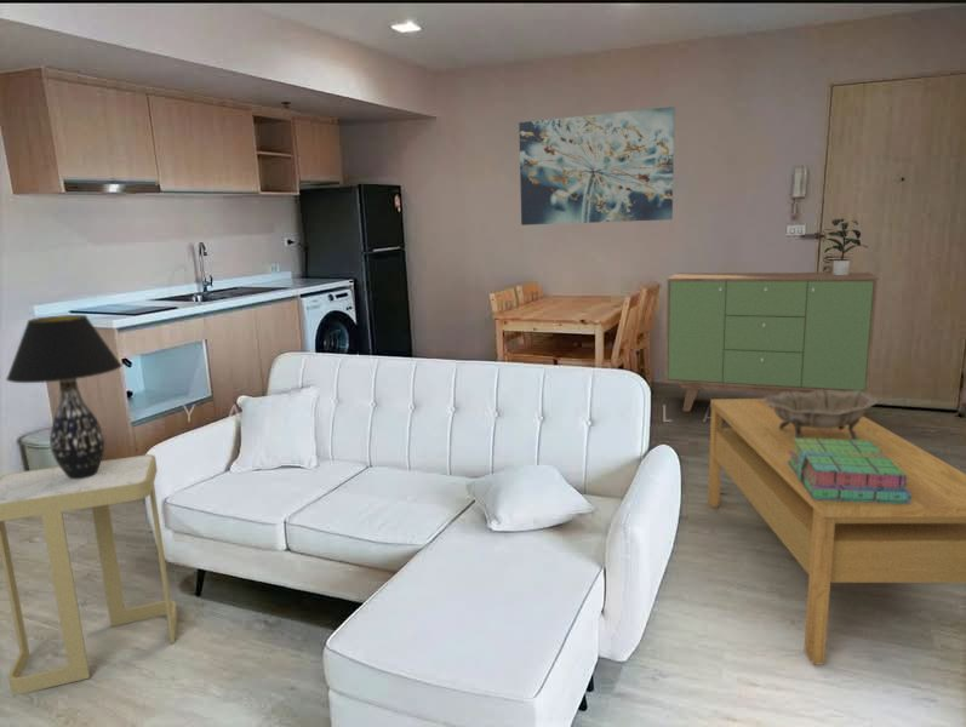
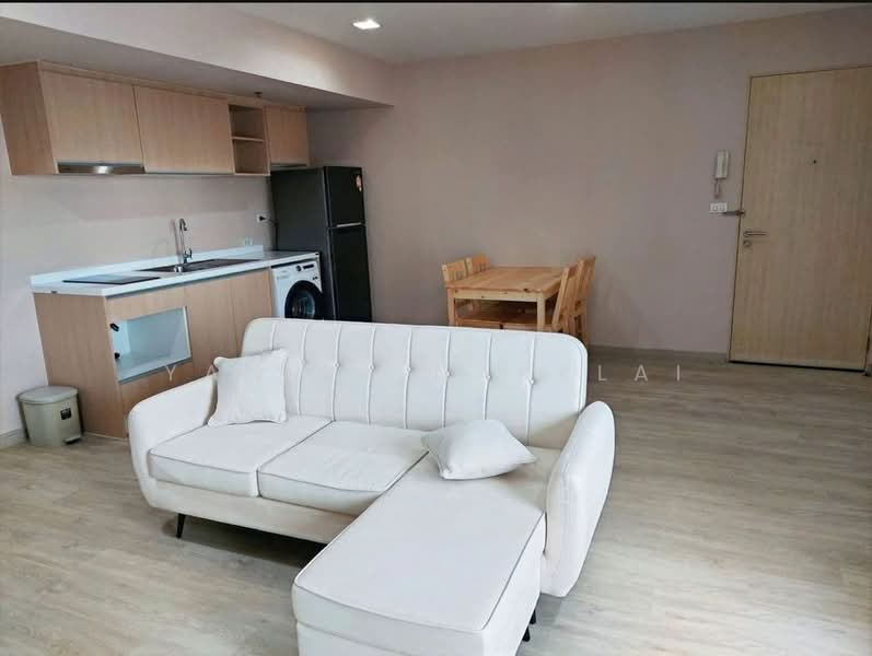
- wall art (593, 170)
- decorative bowl (818, 414)
- sideboard (764, 343)
- coffee table (823, 503)
- side table (101, 565)
- table lamp (70, 397)
- potted plant (846, 244)
- stack of books (844, 466)
